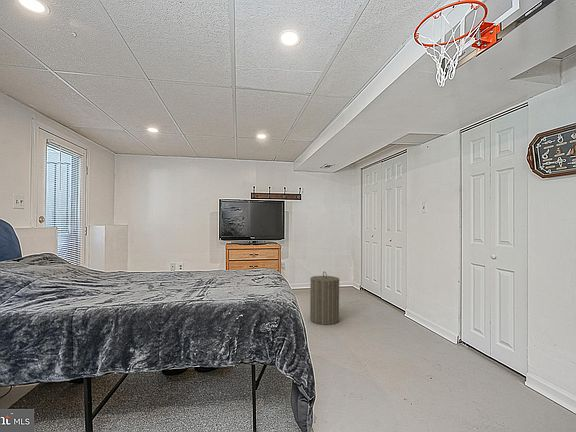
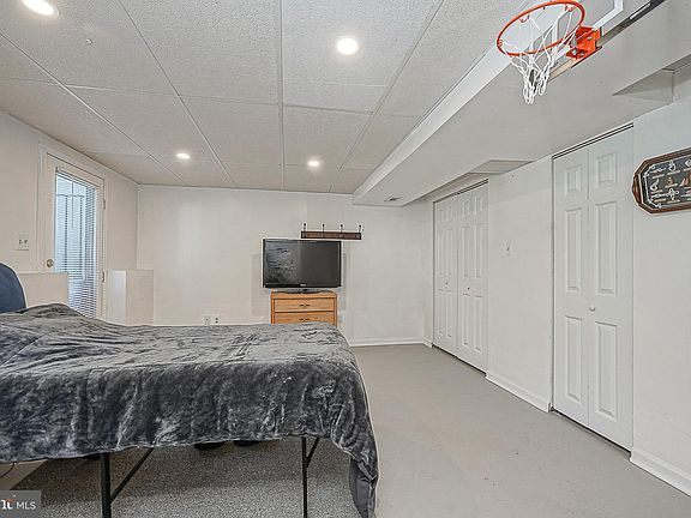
- laundry hamper (324, 295)
